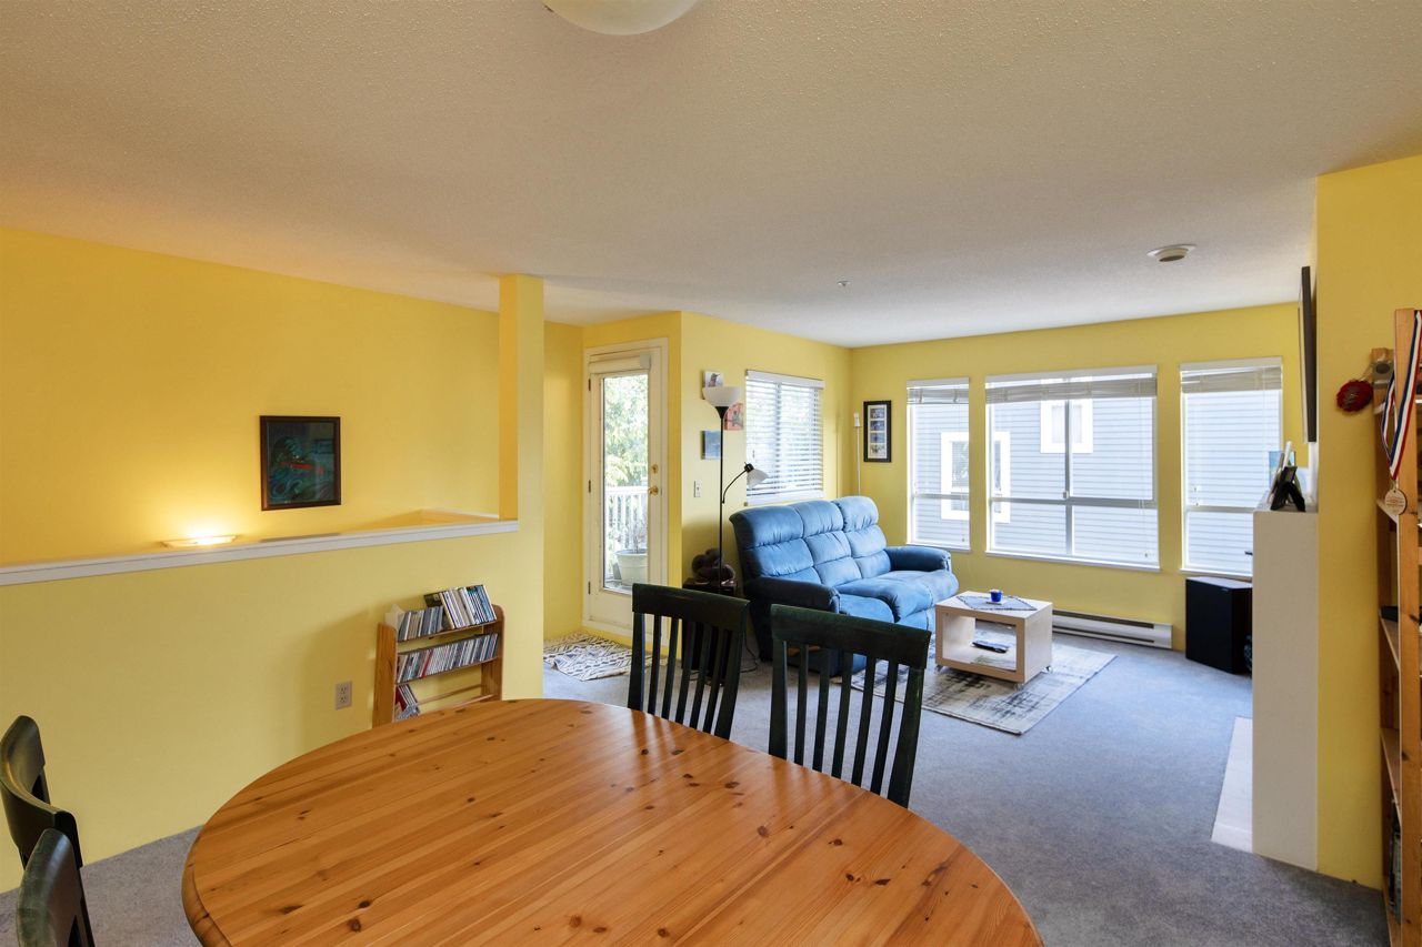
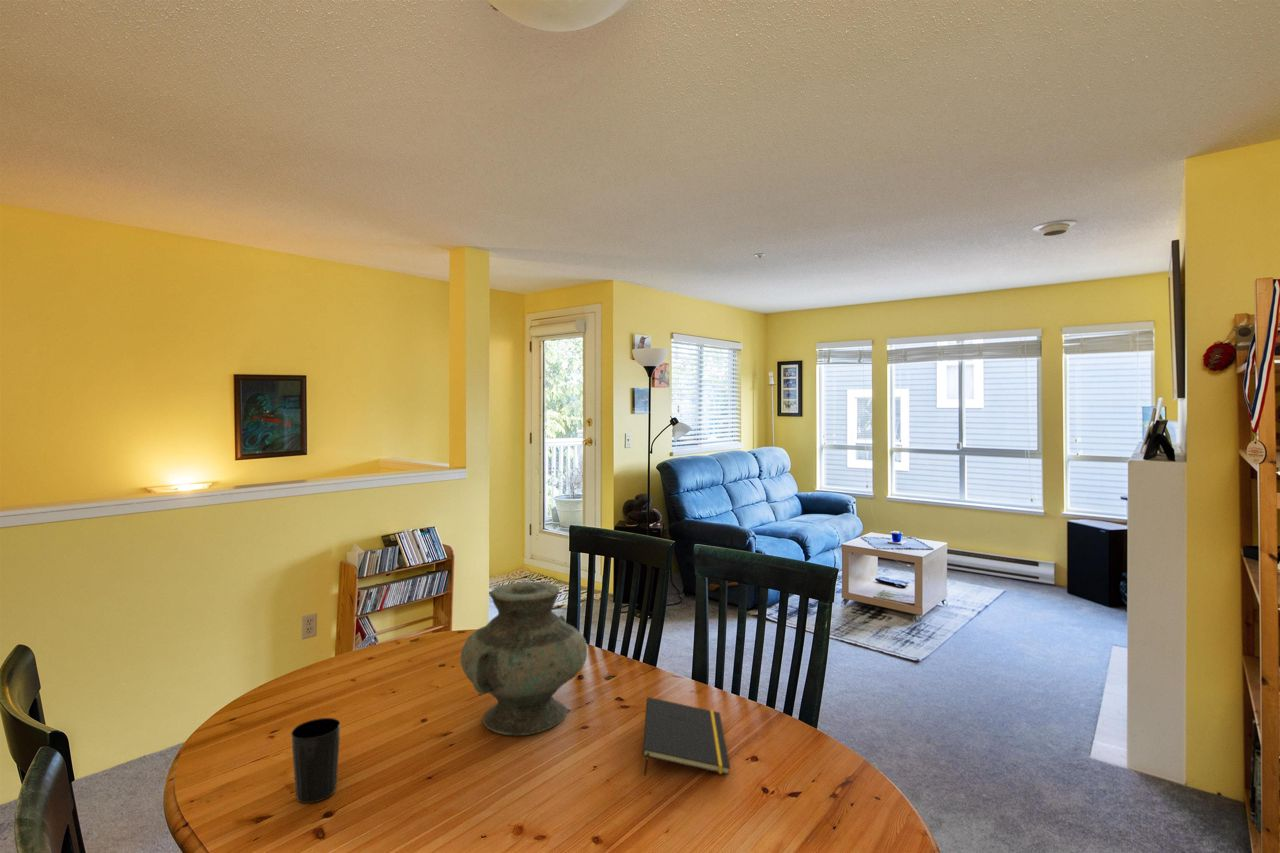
+ cup (316, 760)
+ vase (524, 650)
+ notepad (684, 732)
